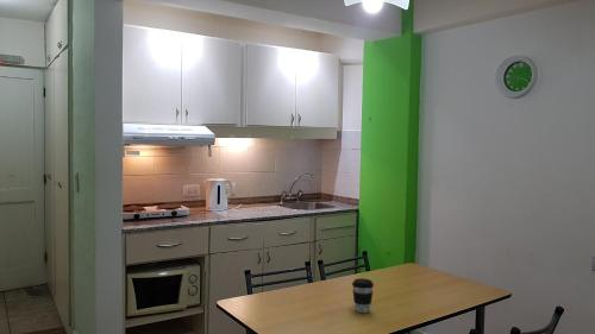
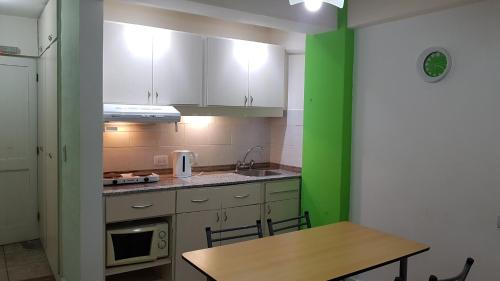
- coffee cup (362, 295)
